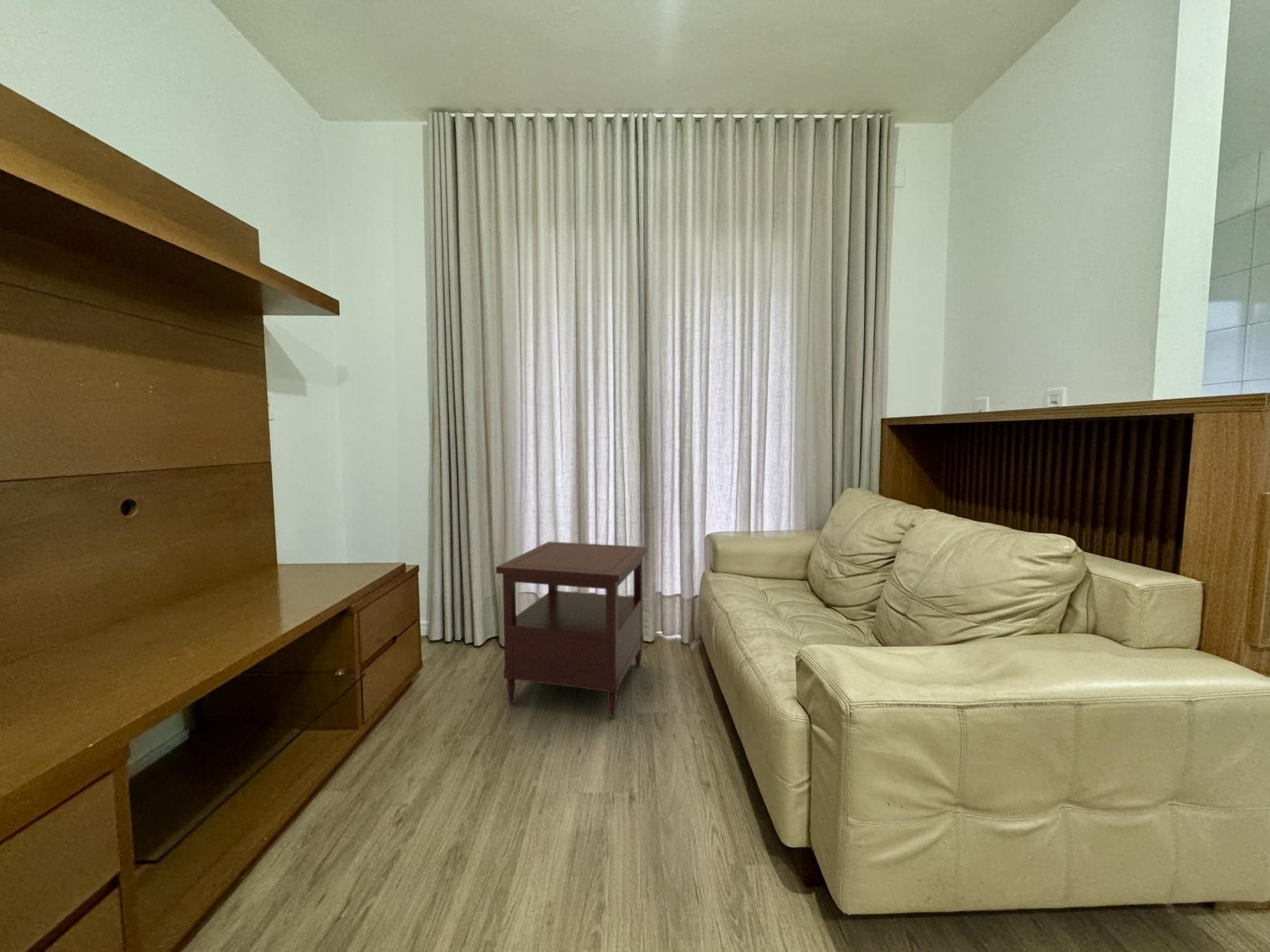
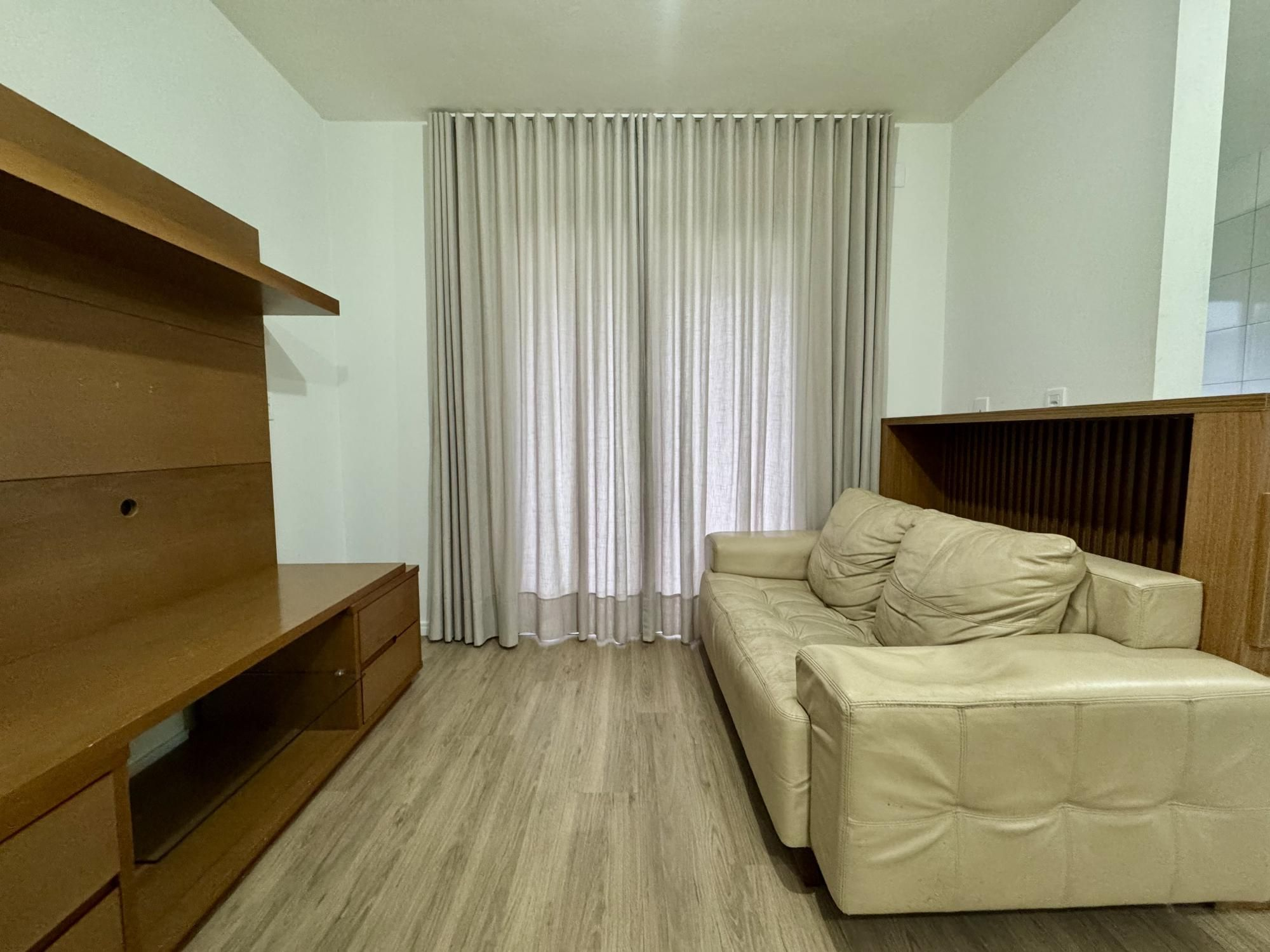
- side table (578, 619)
